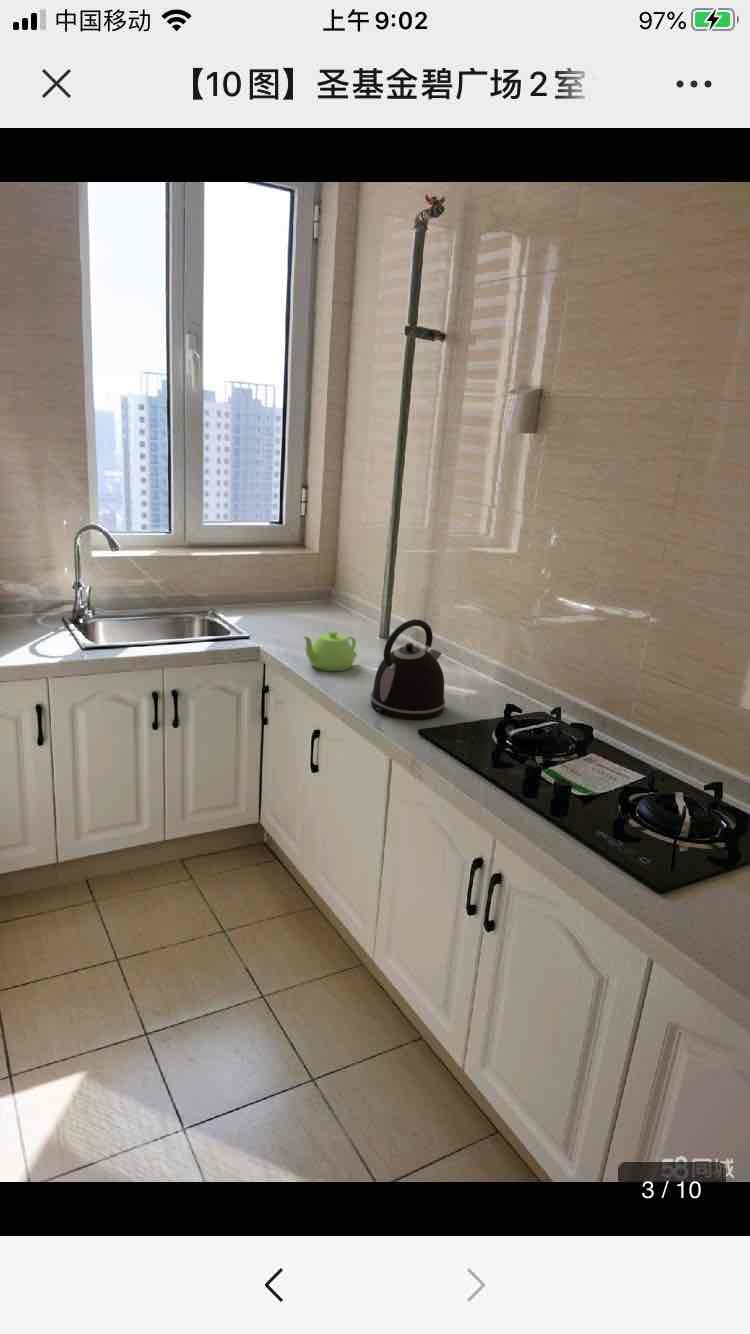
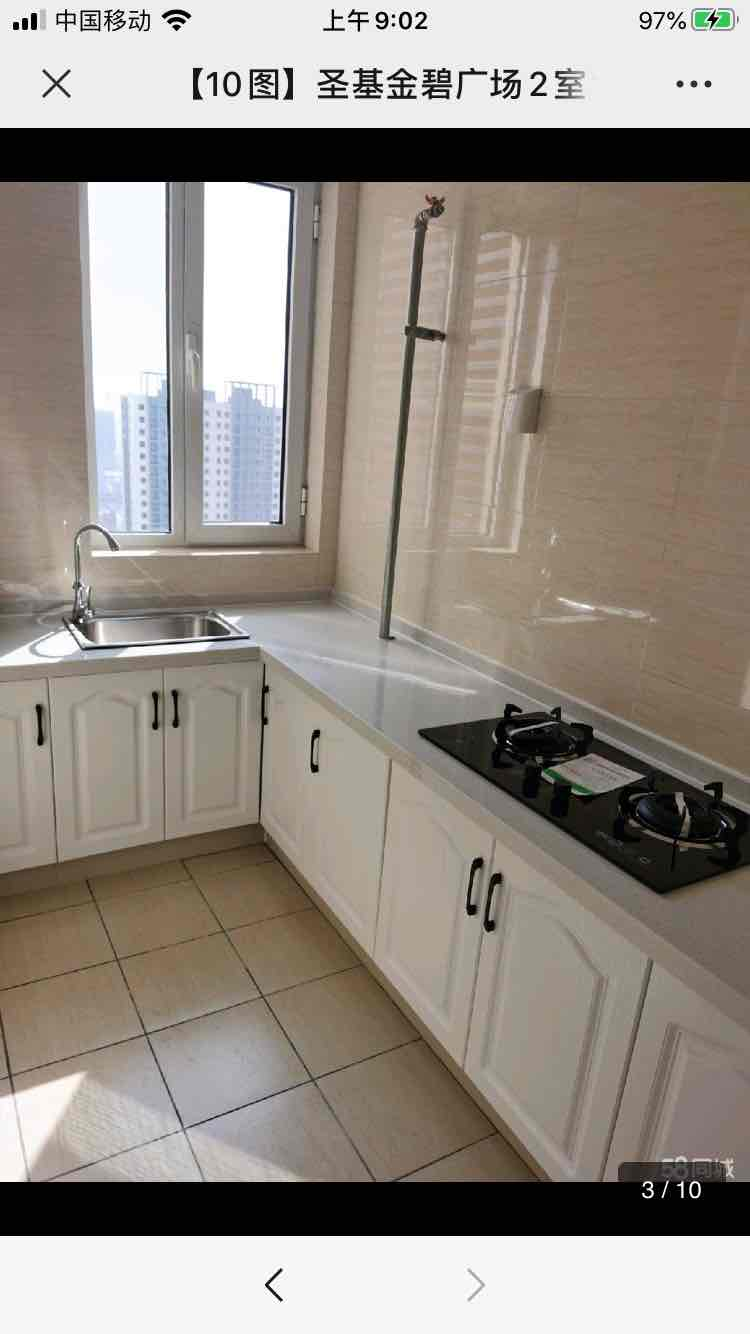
- teapot (329, 648)
- kettle (410, 663)
